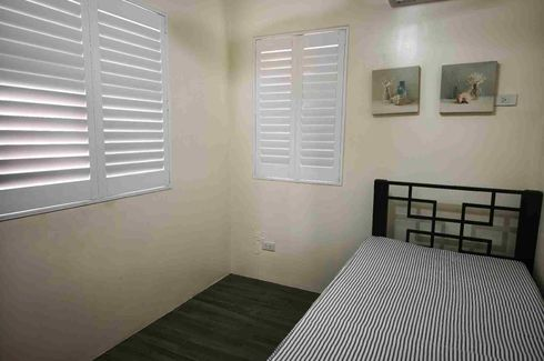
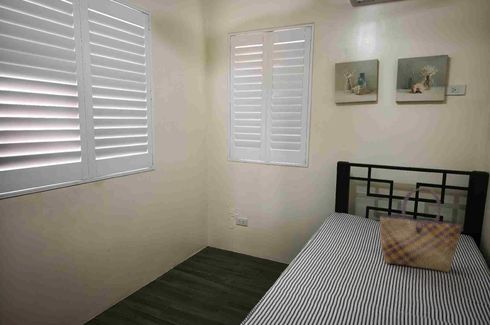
+ tote bag (418, 227)
